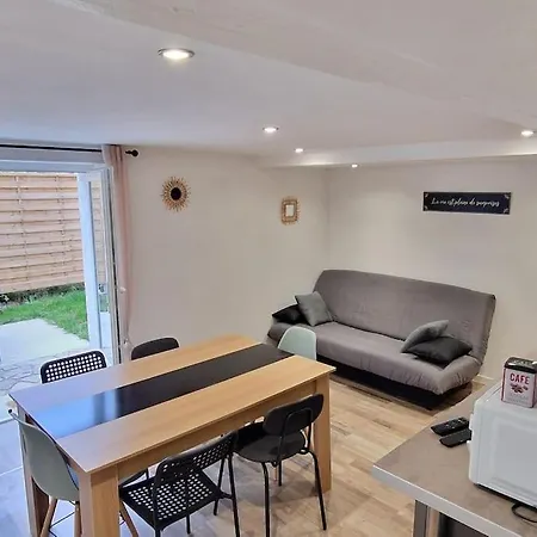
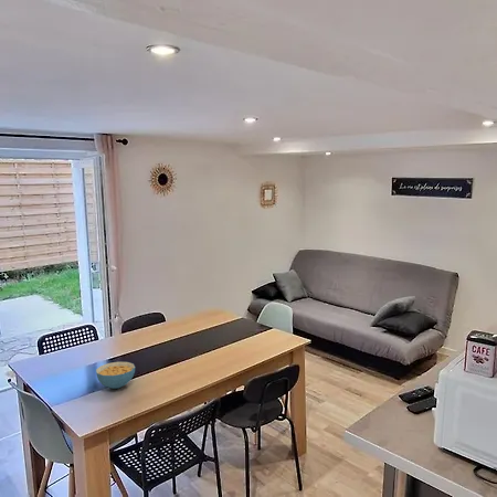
+ cereal bowl (116, 377)
